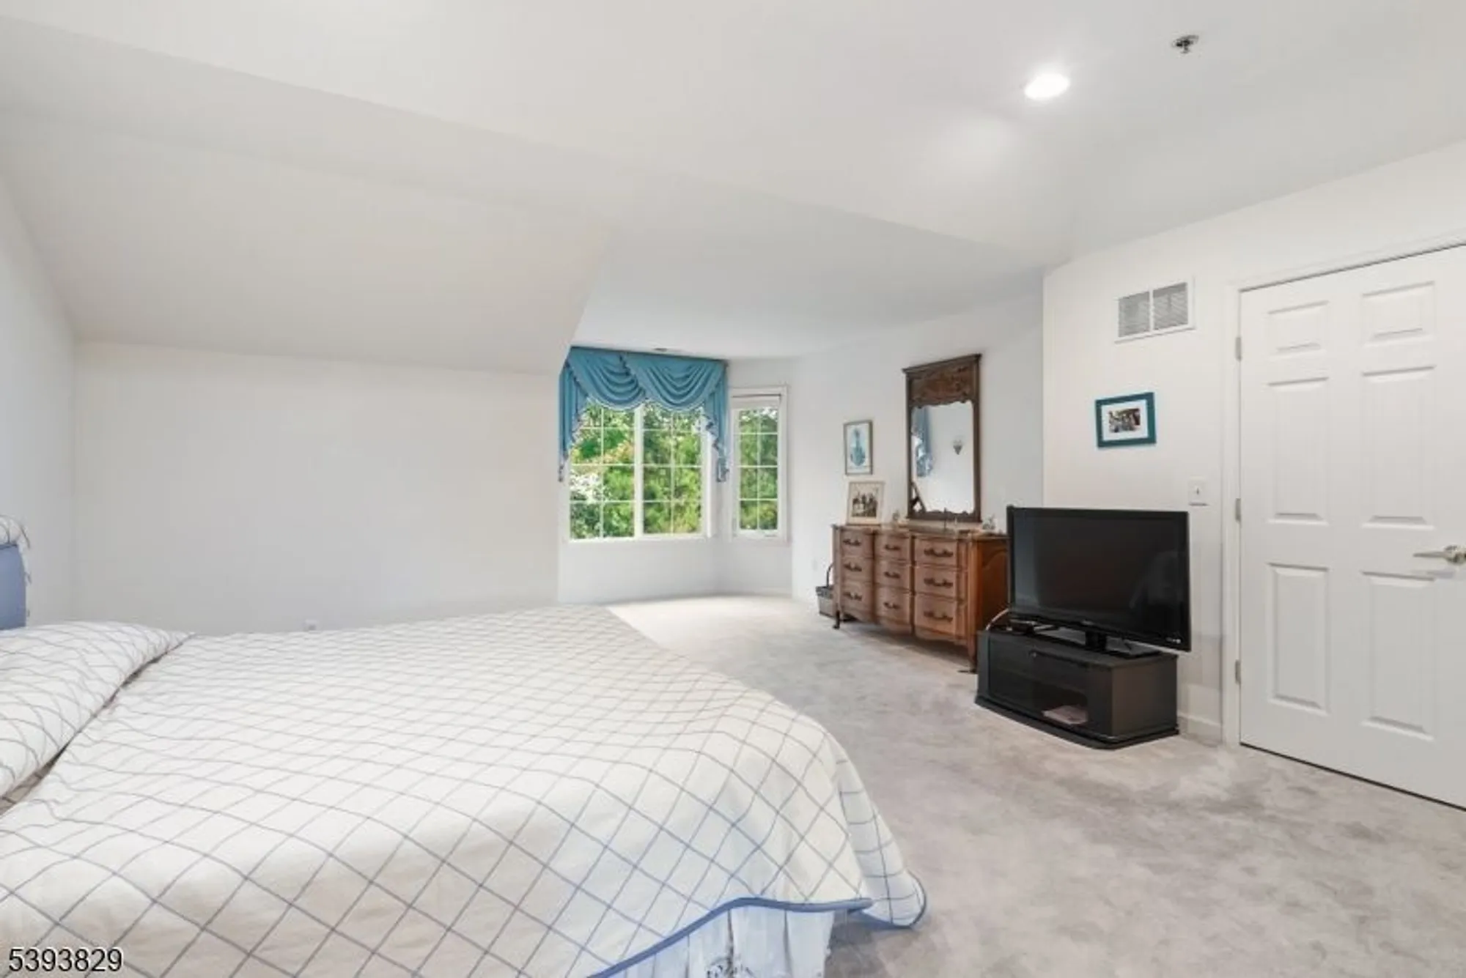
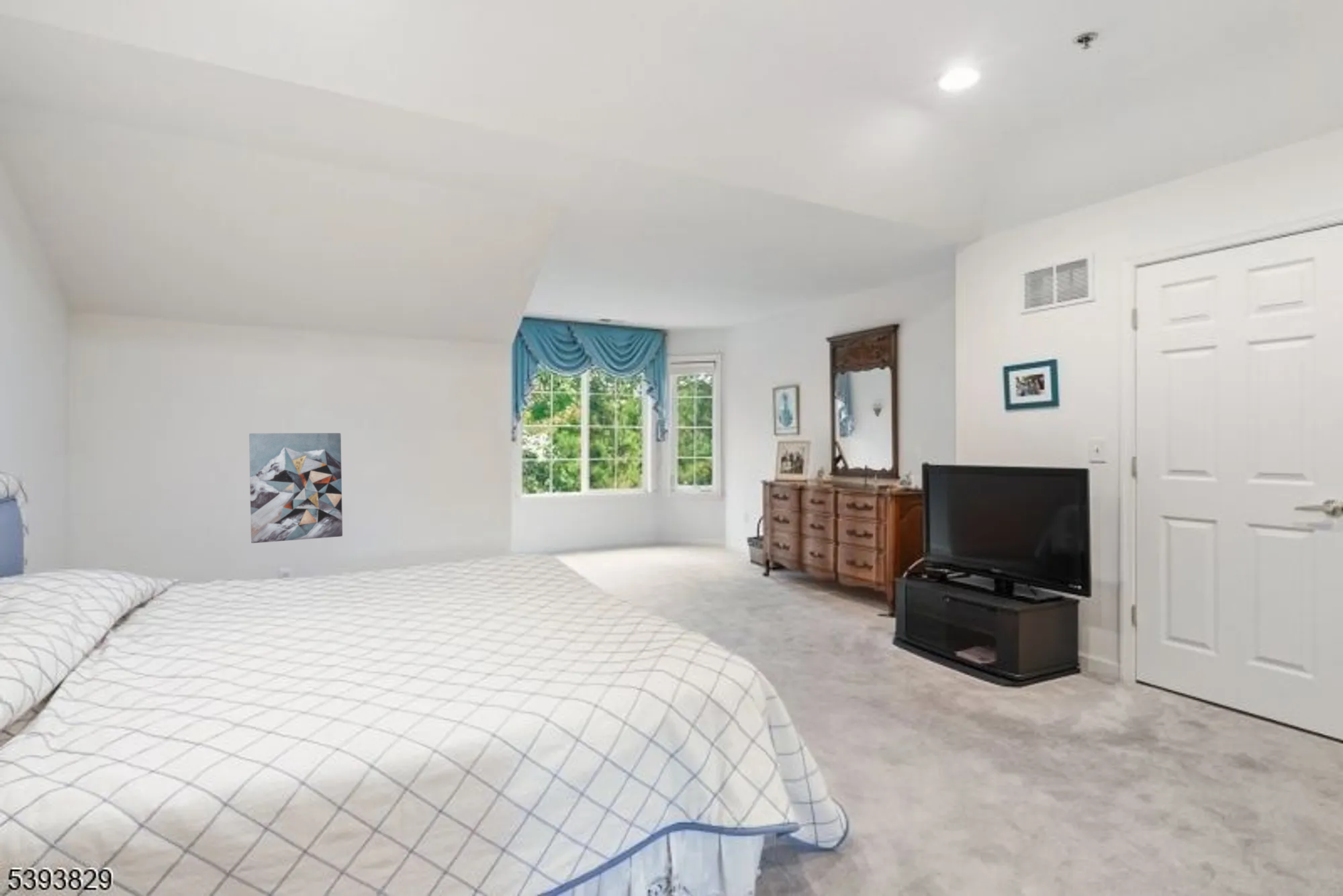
+ wall art (297, 486)
